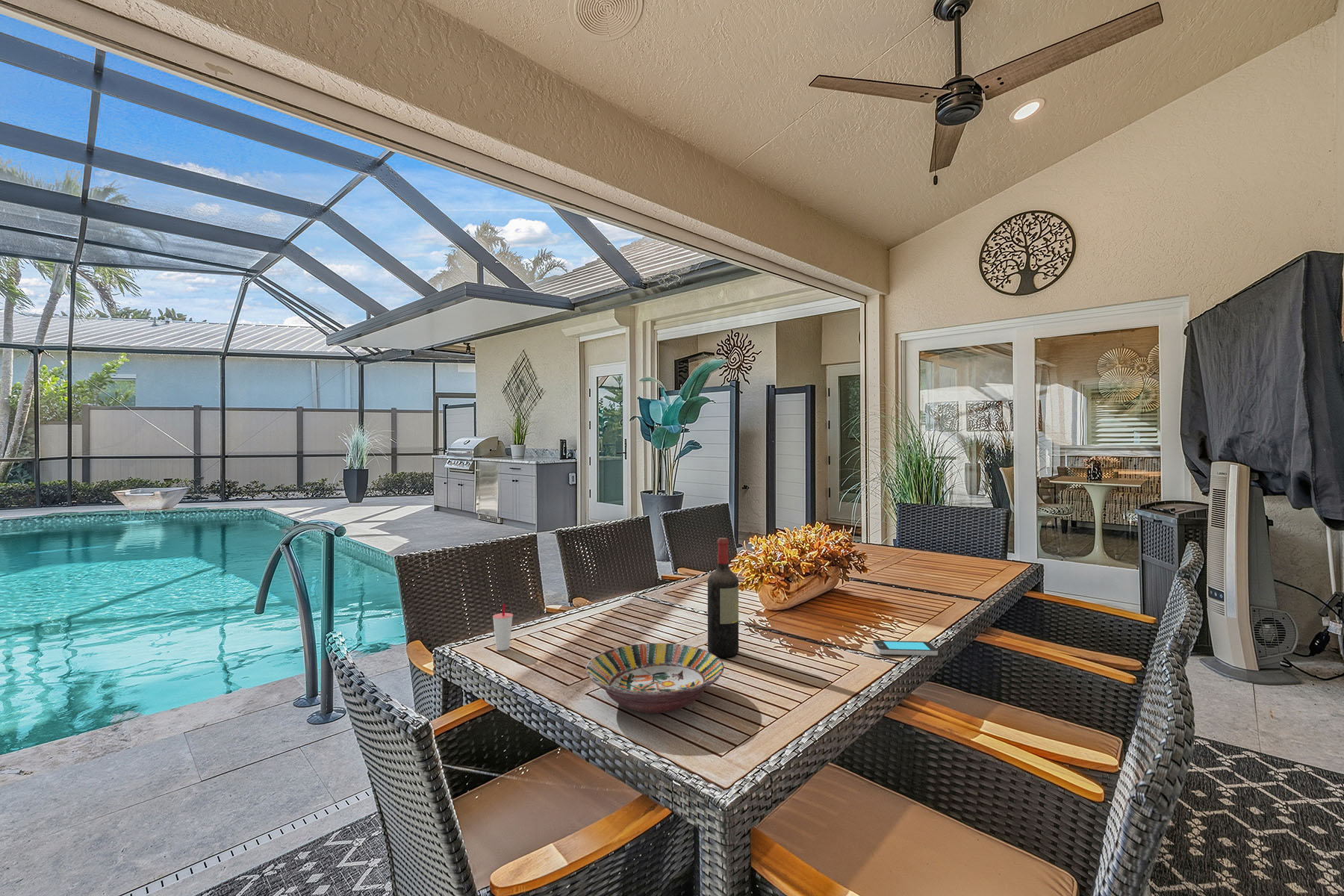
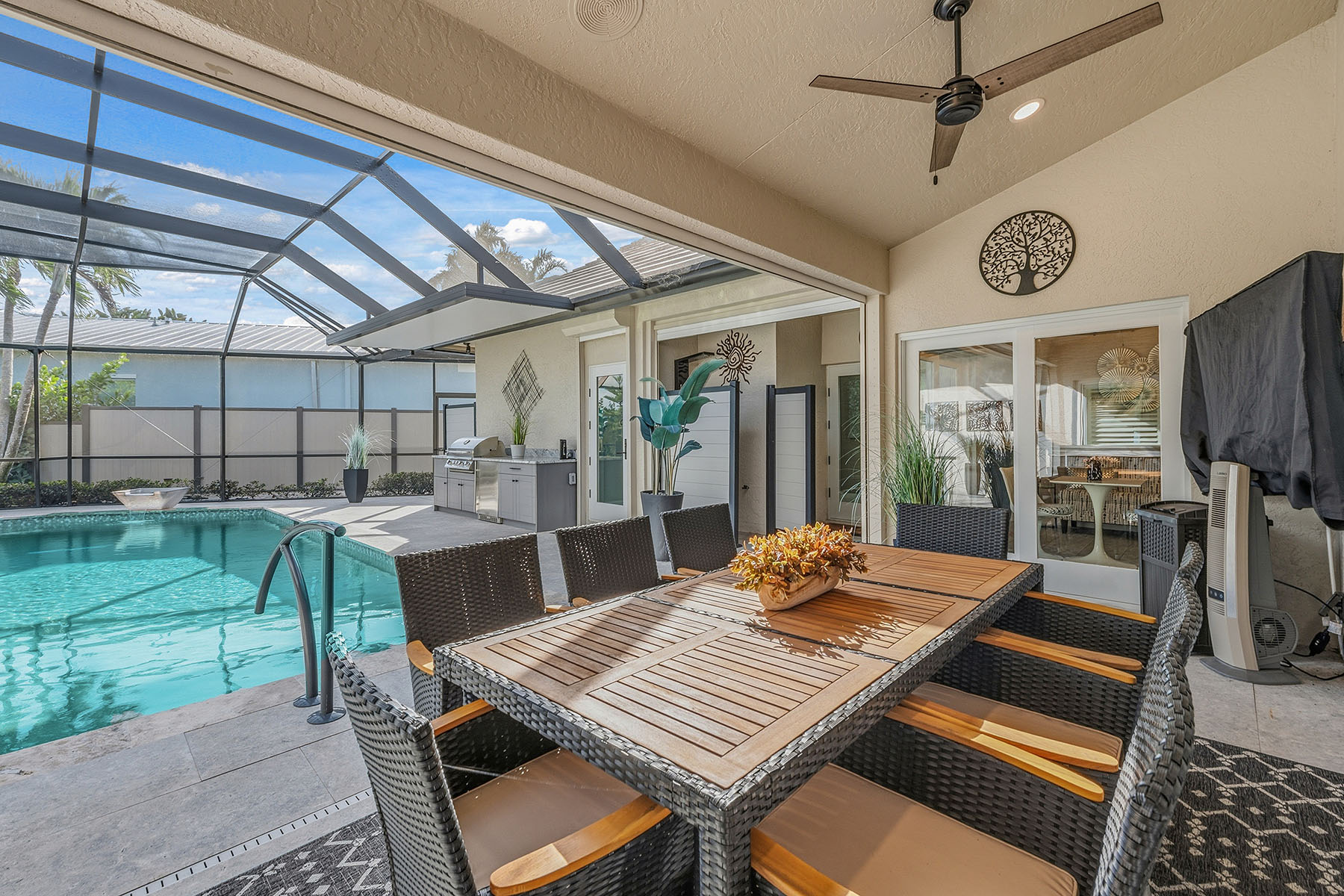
- cup (503, 626)
- serving bowl (655, 682)
- smartphone (904, 647)
- wine bottle (723, 595)
